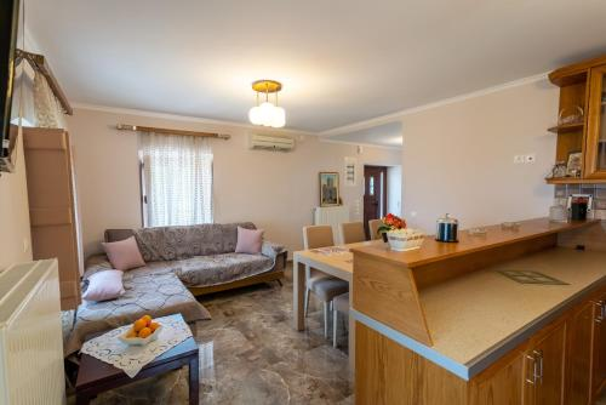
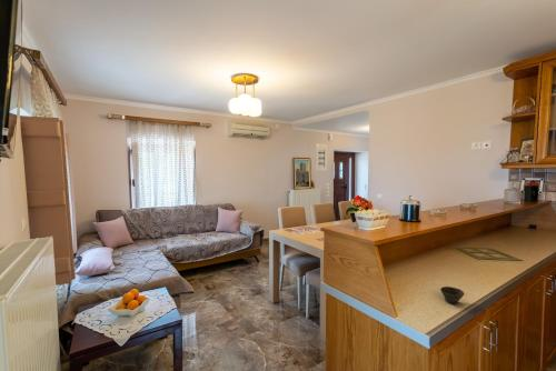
+ cup (453, 295)
